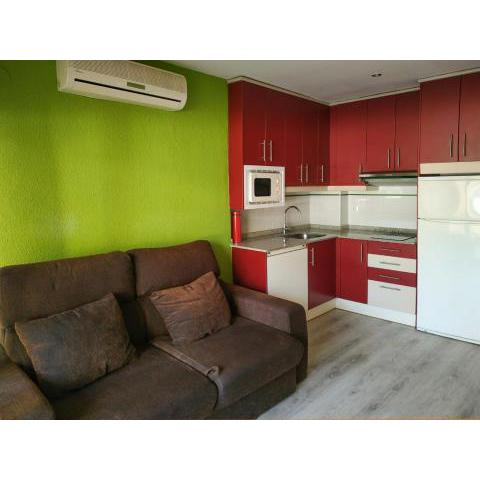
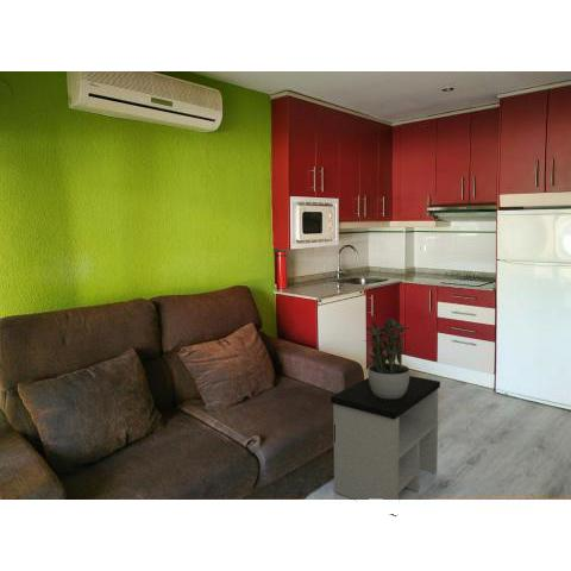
+ side table (387, 435)
+ potted plant (385, 354)
